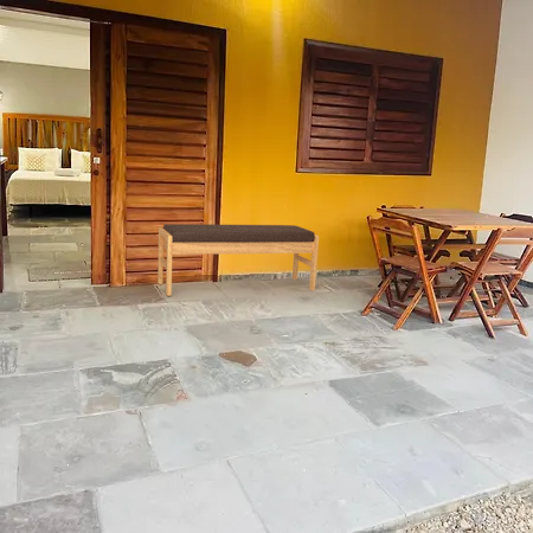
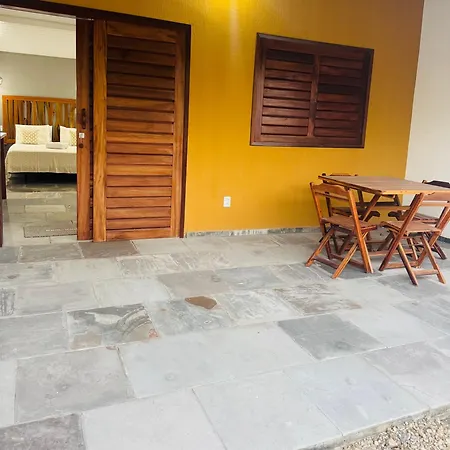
- bench (238, 252)
